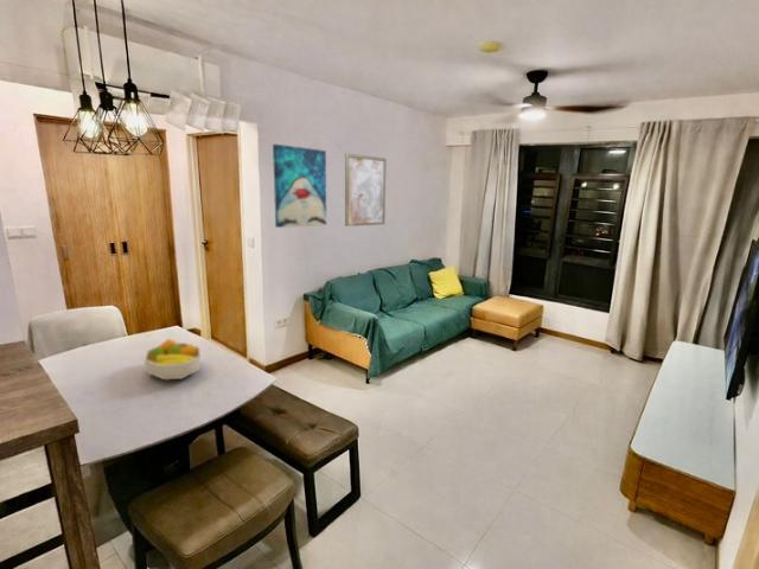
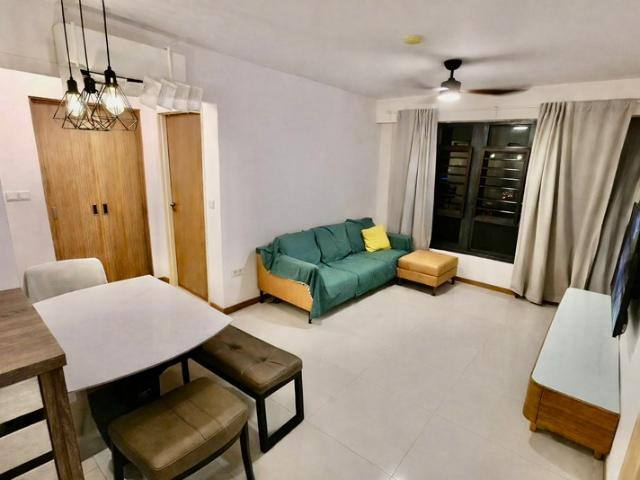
- fruit bowl (173, 358)
- wall art (366, 191)
- wall art (301, 187)
